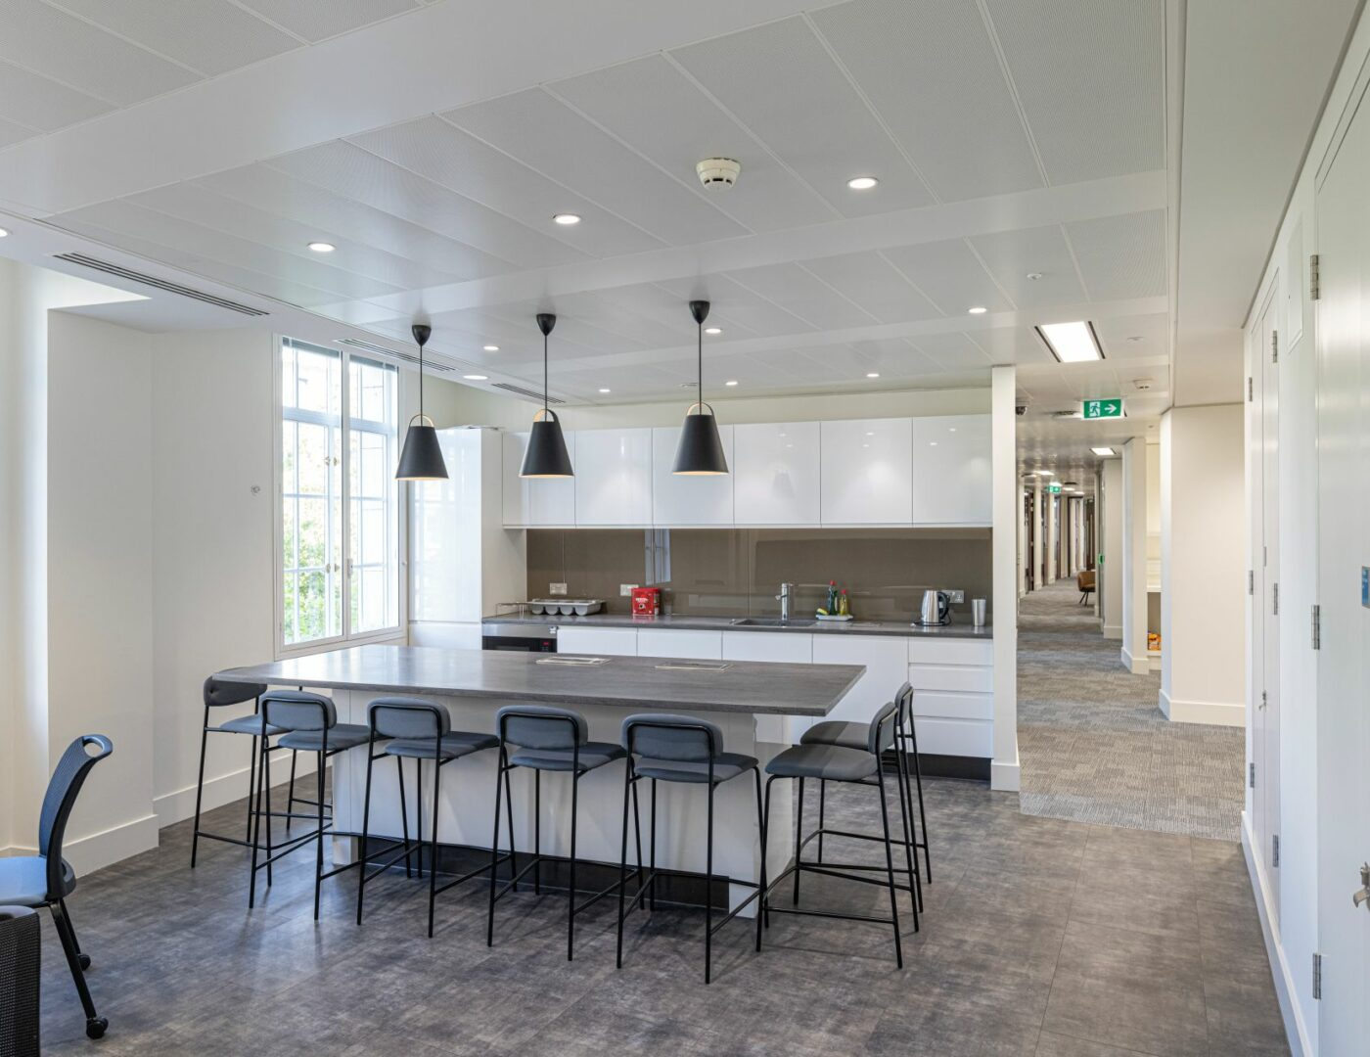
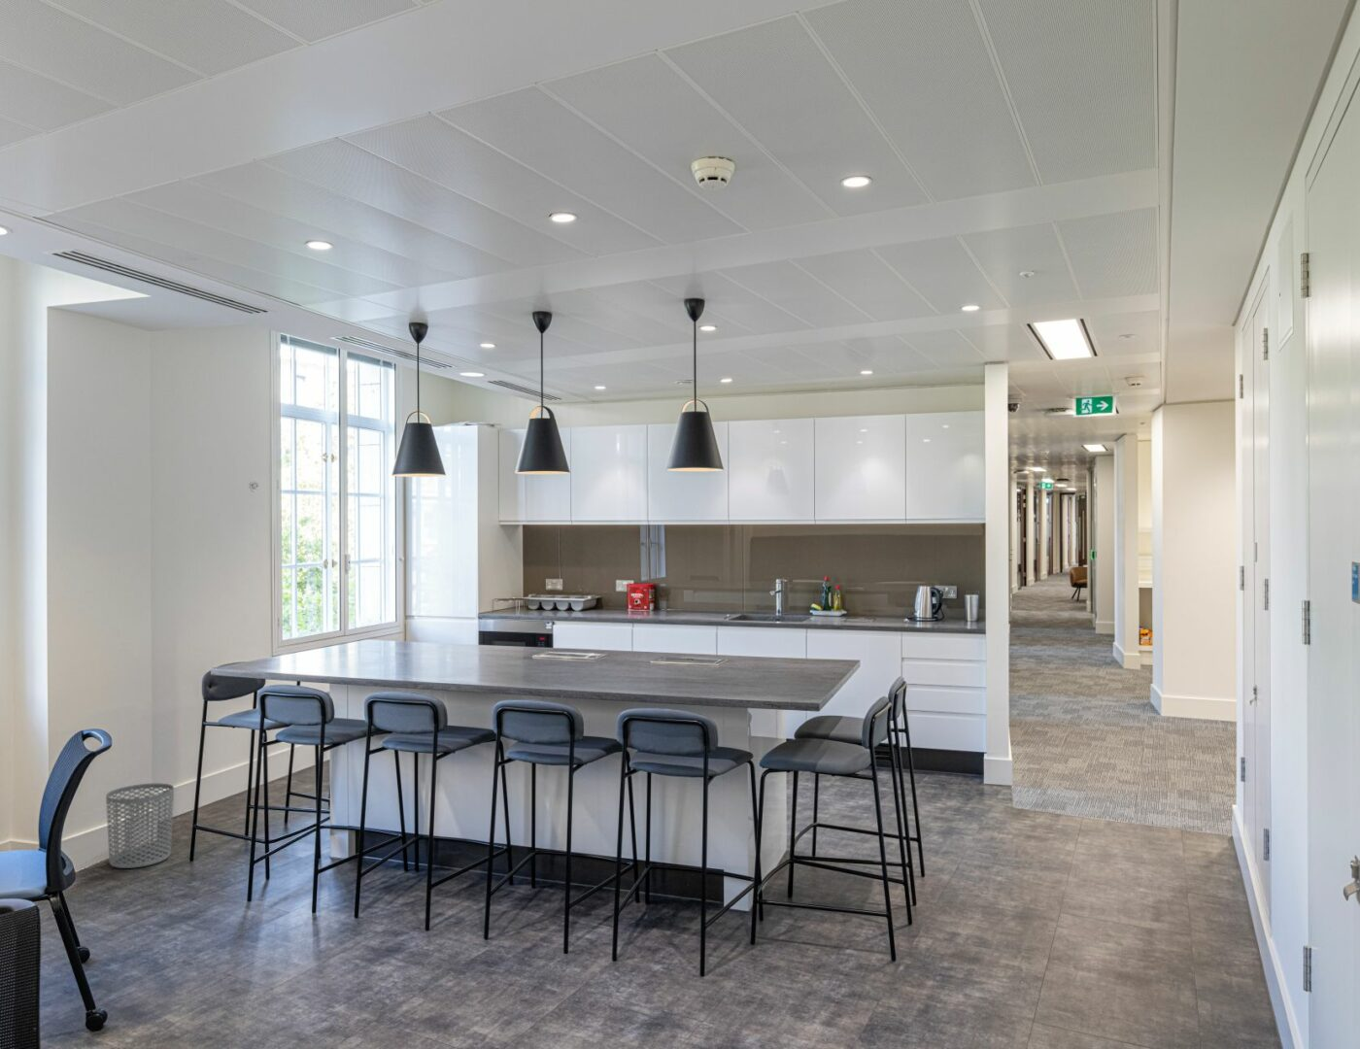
+ waste bin (141, 824)
